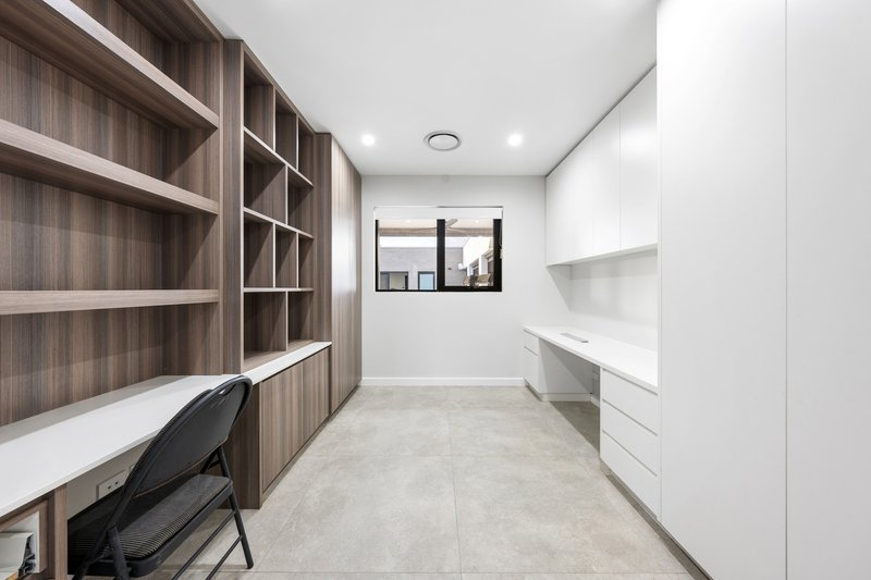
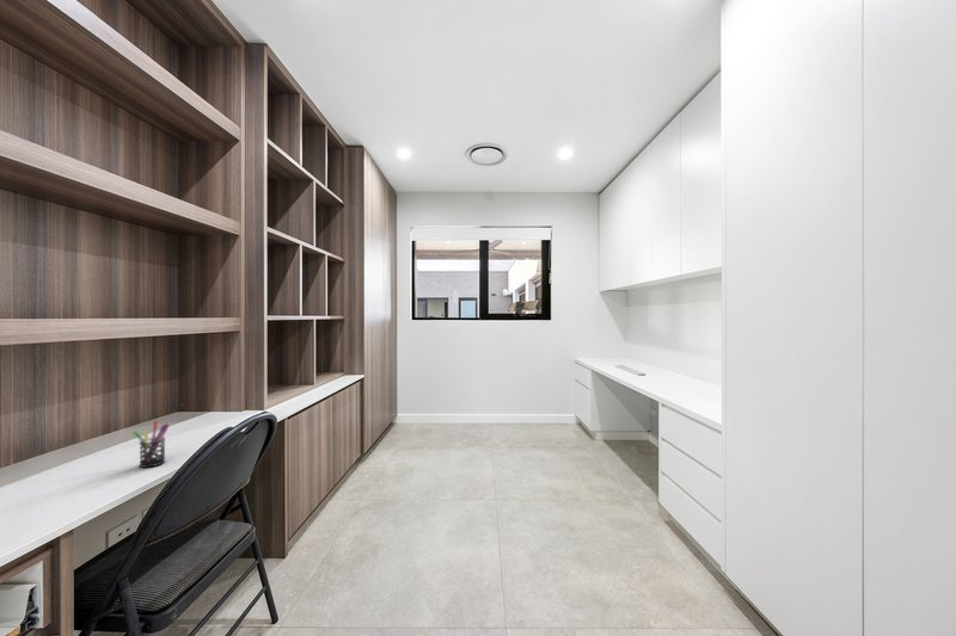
+ pen holder (149, 443)
